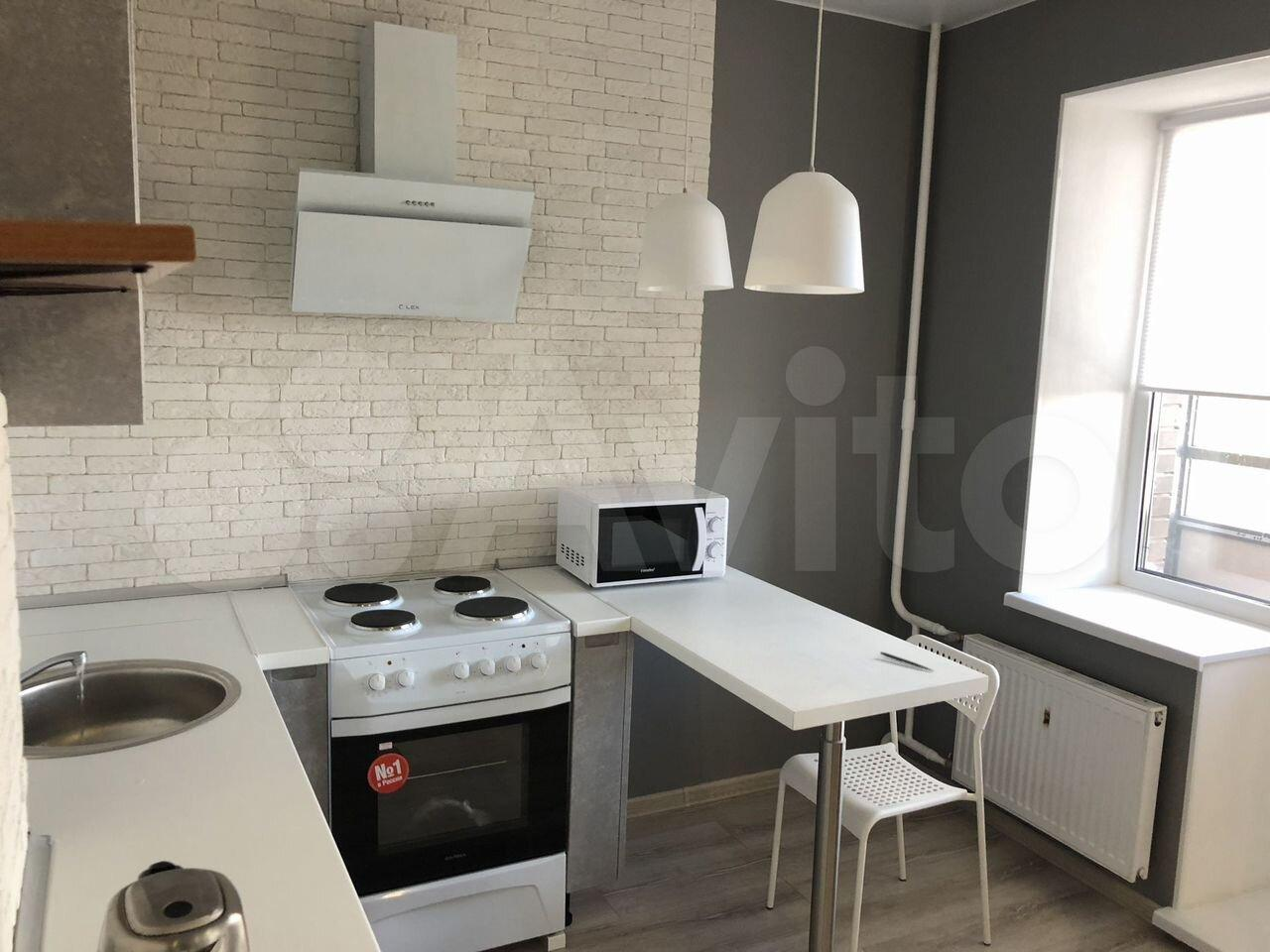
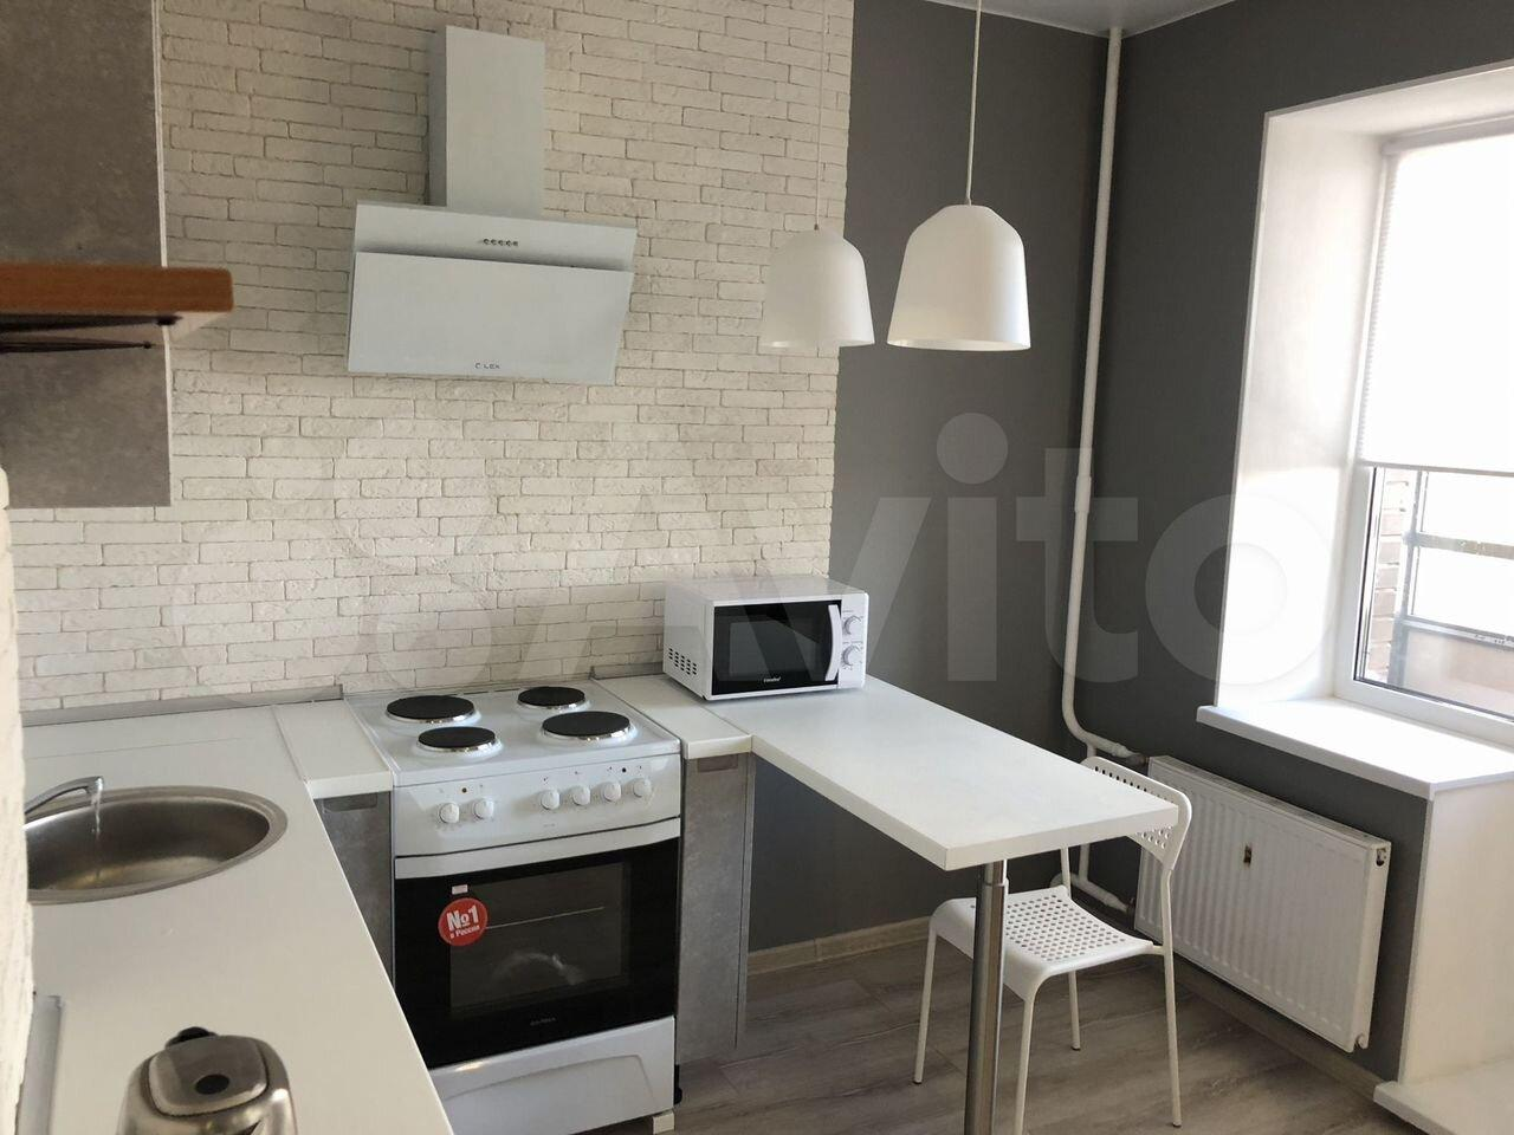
- pen (906, 660)
